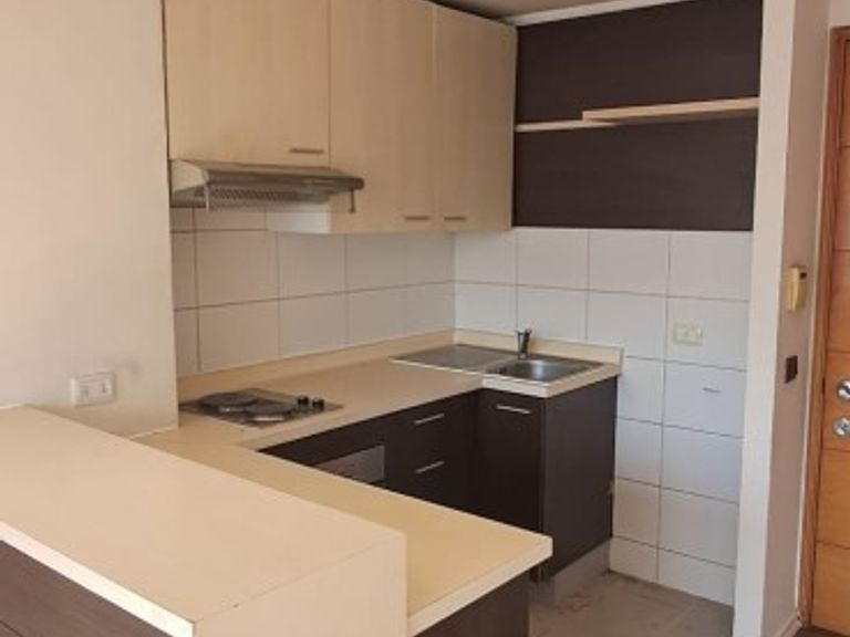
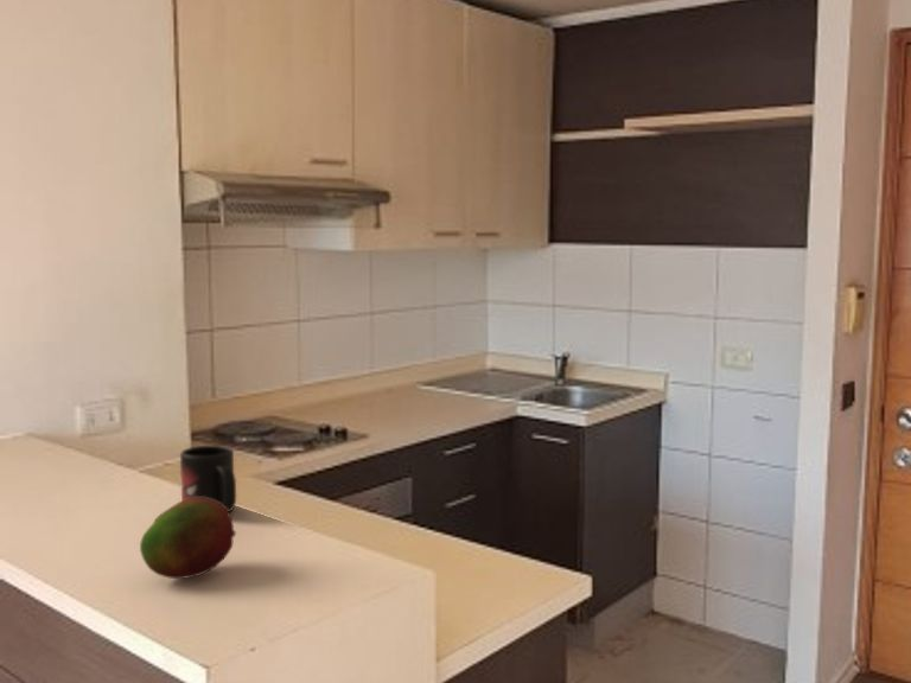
+ mug (212, 483)
+ fruit (189, 538)
